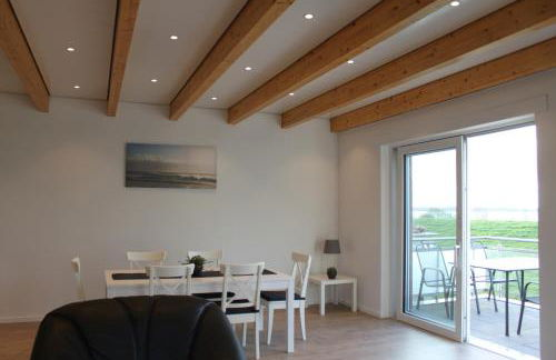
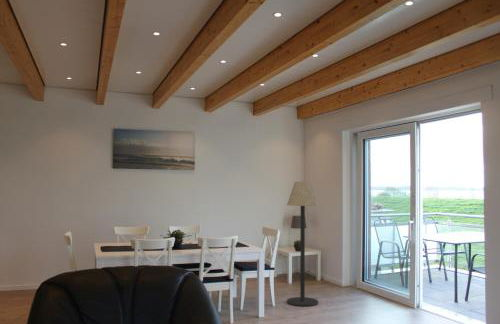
+ floor lamp (302, 241)
